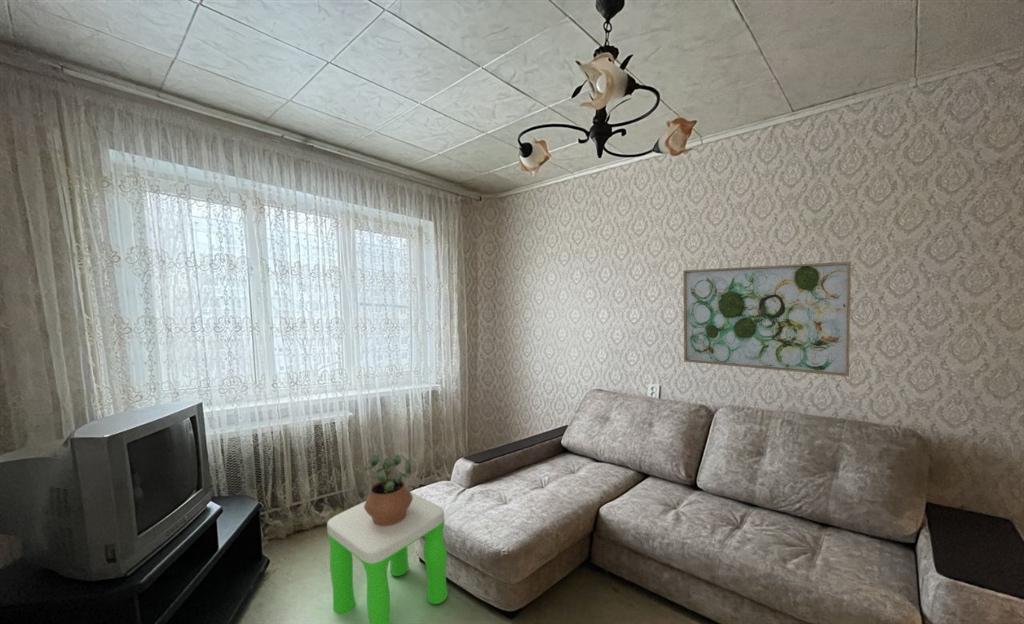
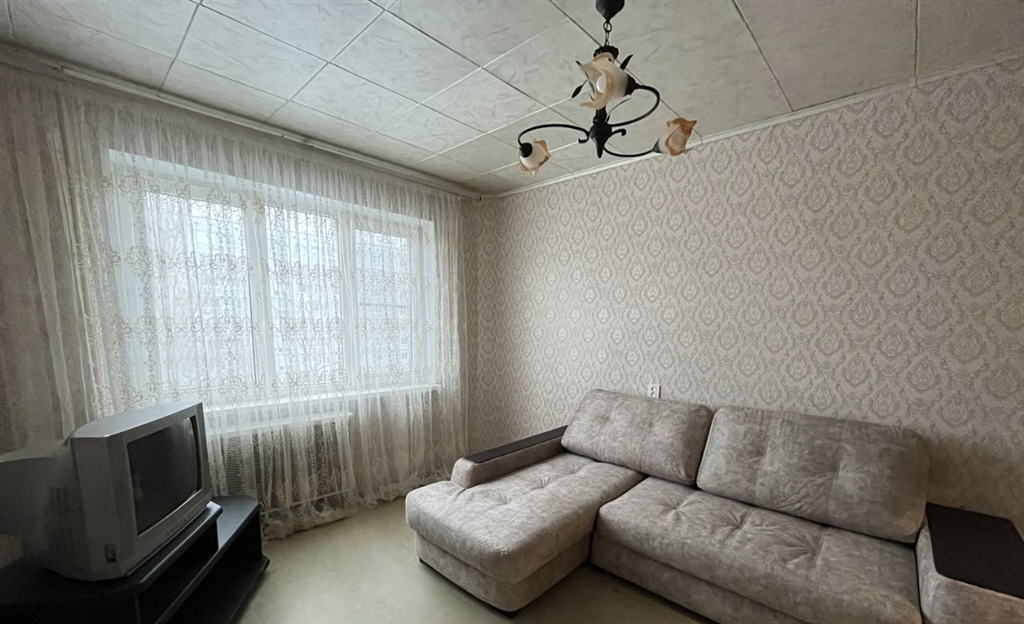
- stool (389, 558)
- potted plant (384, 484)
- wall art (757, 317)
